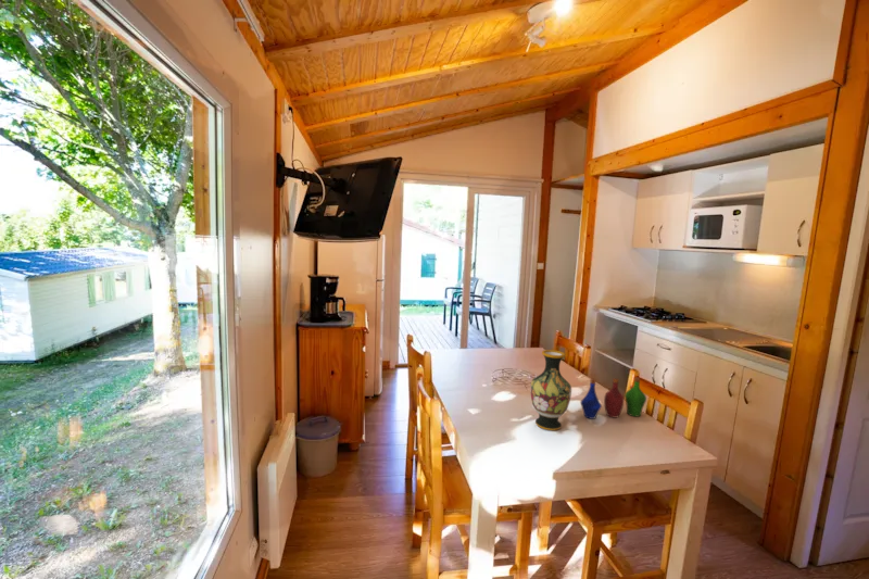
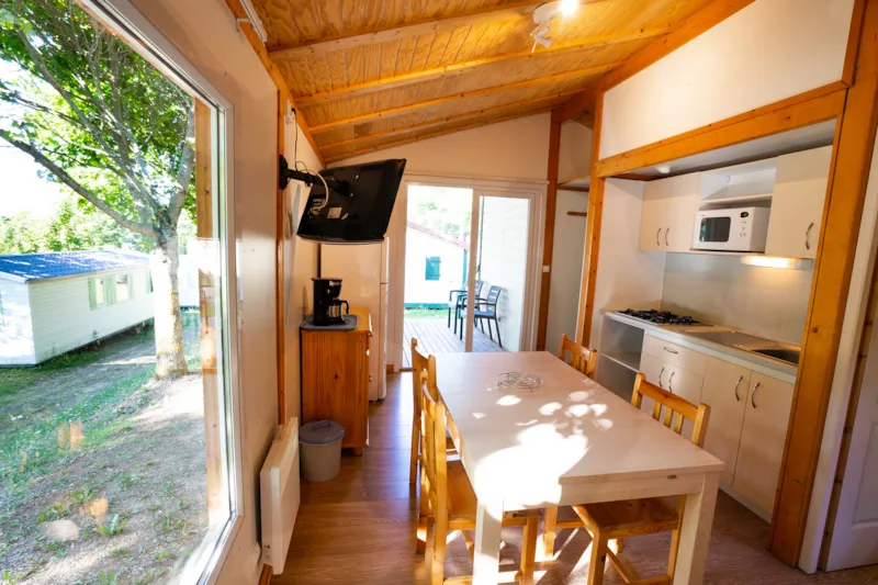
- vase (551, 389)
- bottle (614, 397)
